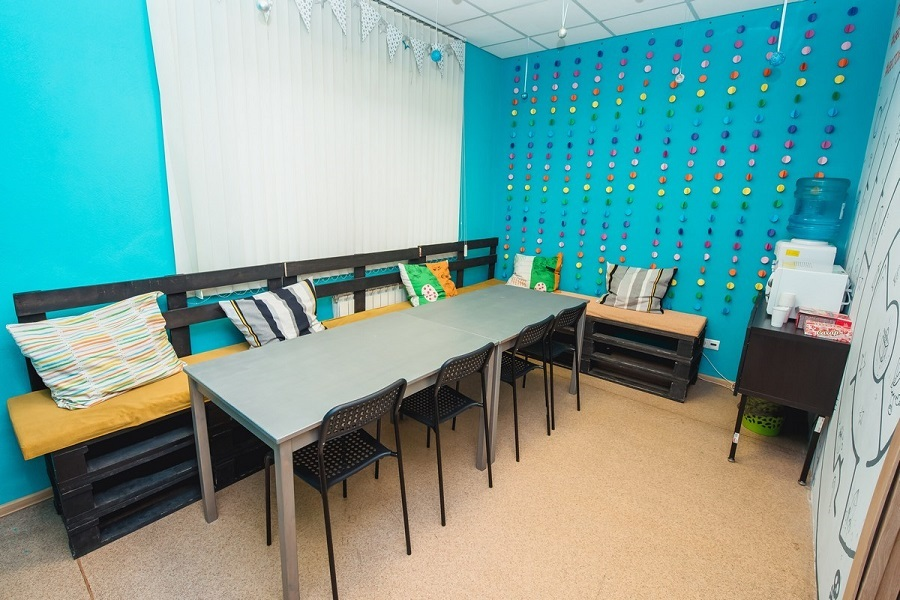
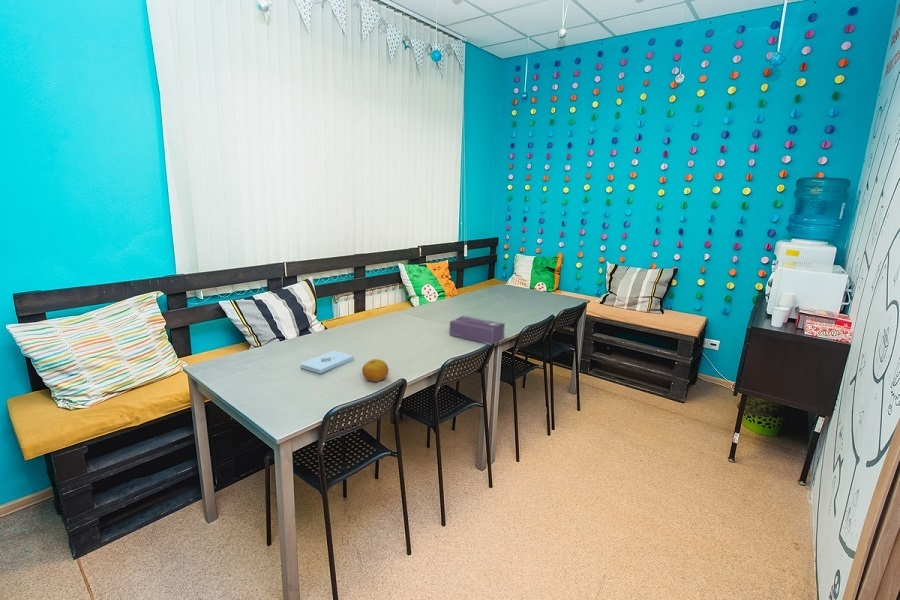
+ tissue box (476, 329)
+ fruit (375, 370)
+ notepad (327, 361)
